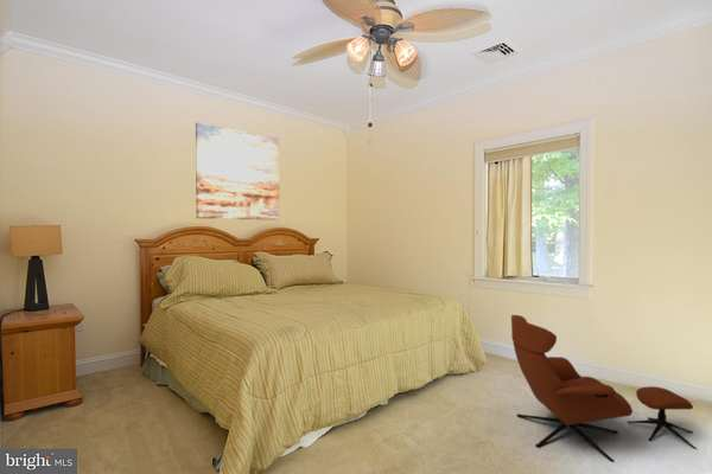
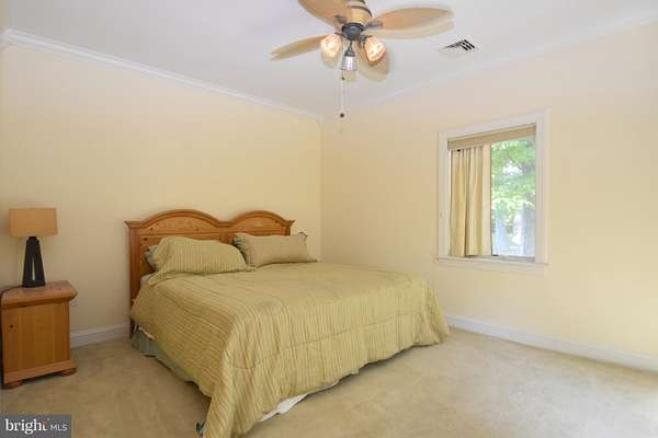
- wall art (240, 175)
- armchair (598, 380)
